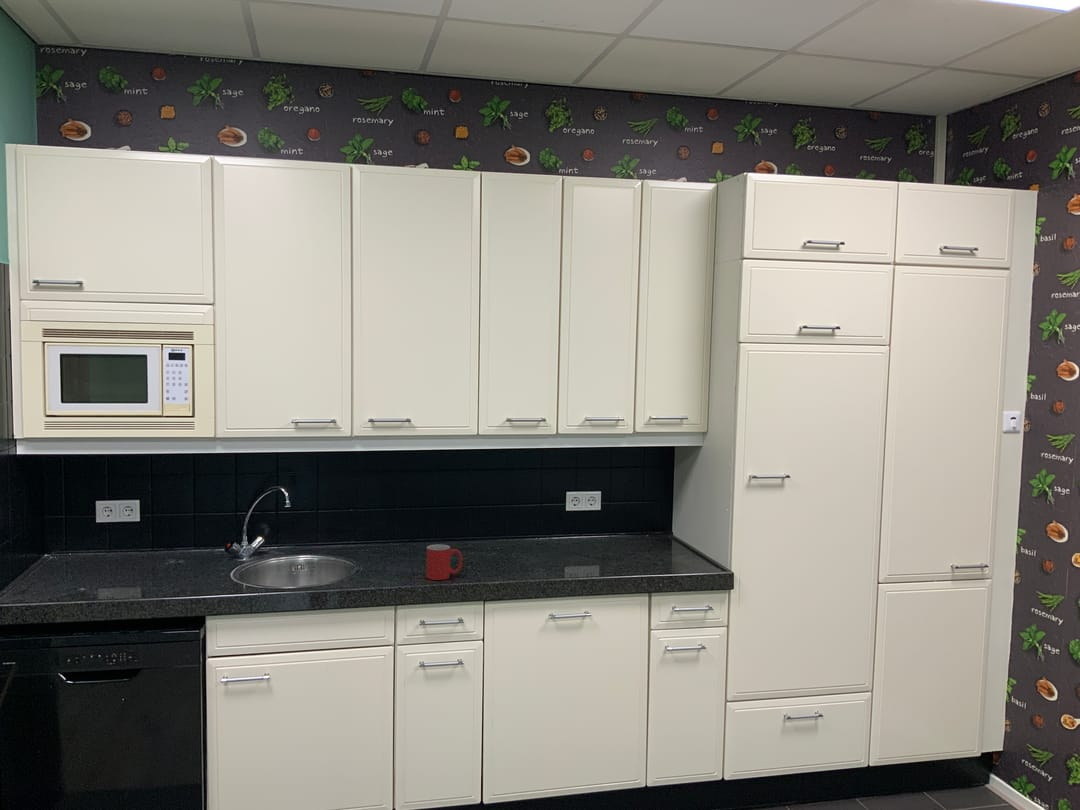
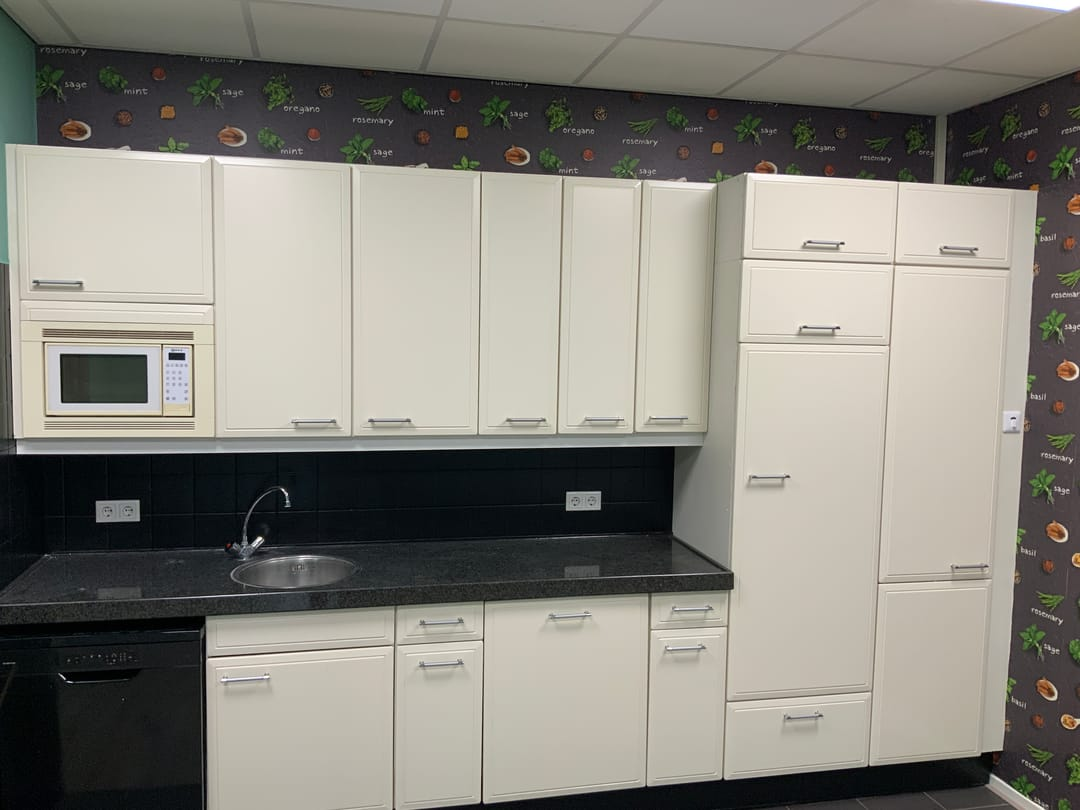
- mug (444, 561)
